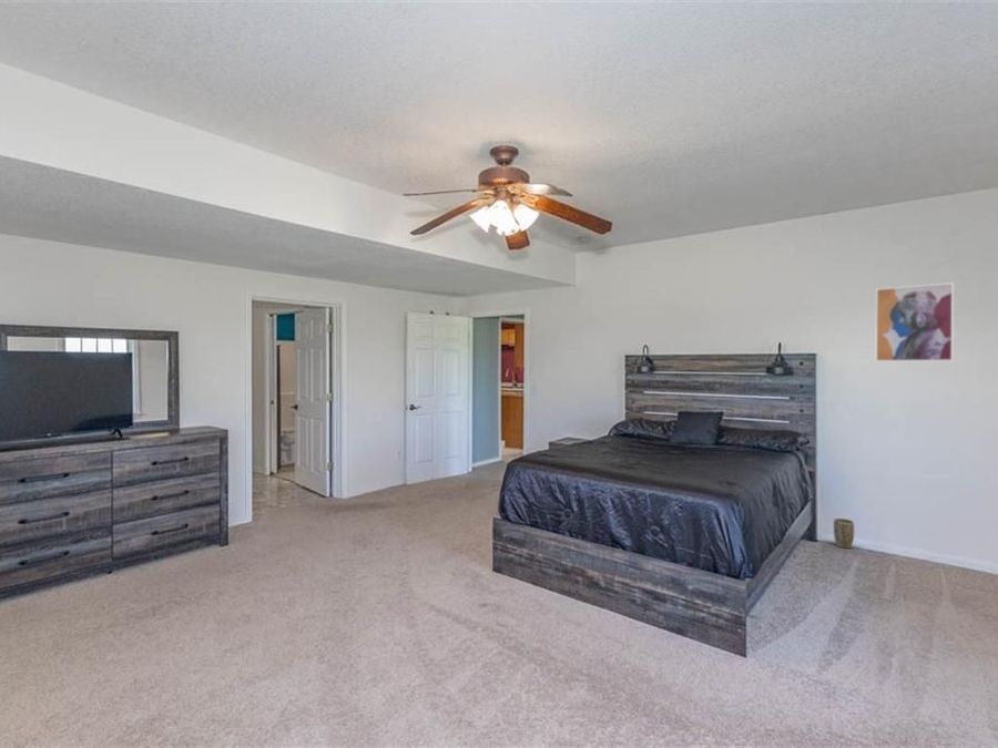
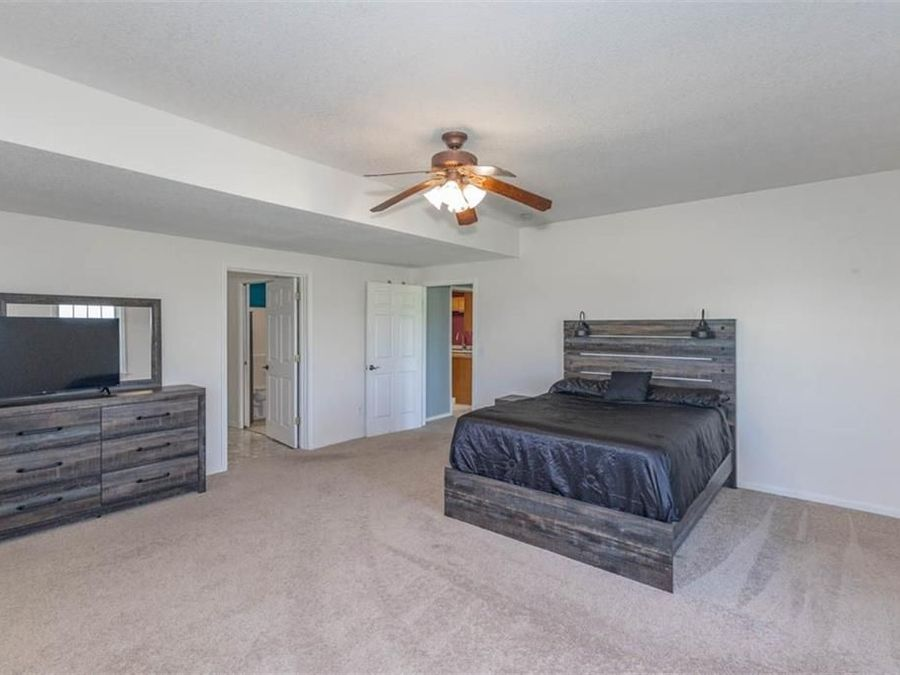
- plant pot (843, 533)
- wall art (913, 324)
